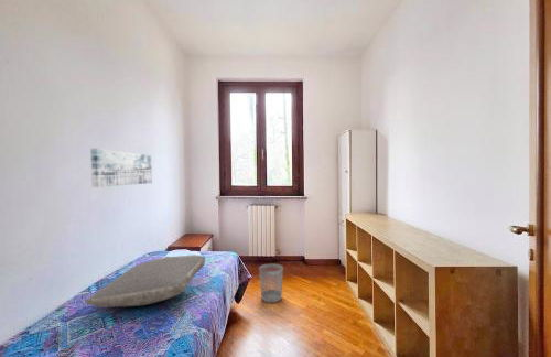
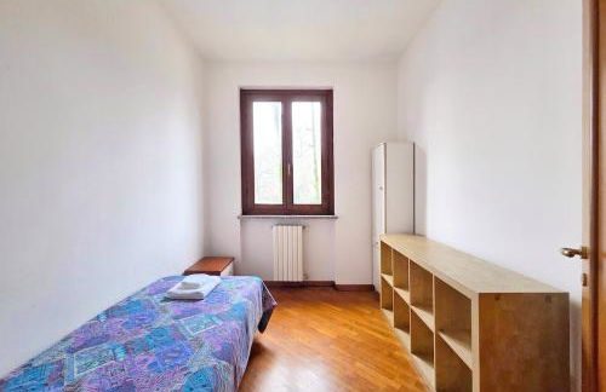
- wall art (126, 169)
- wastebasket (270, 282)
- pillow (155, 279)
